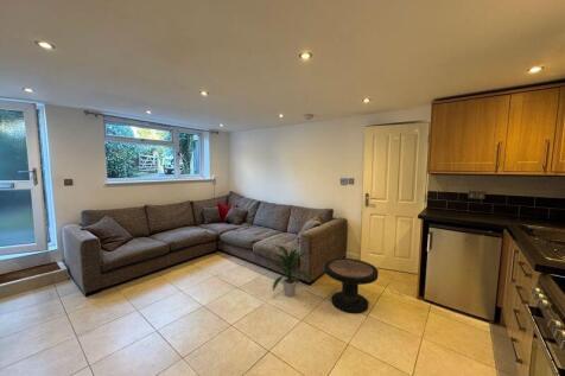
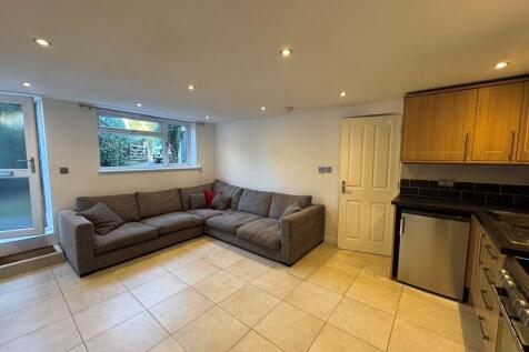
- indoor plant (287, 268)
- side table (349, 285)
